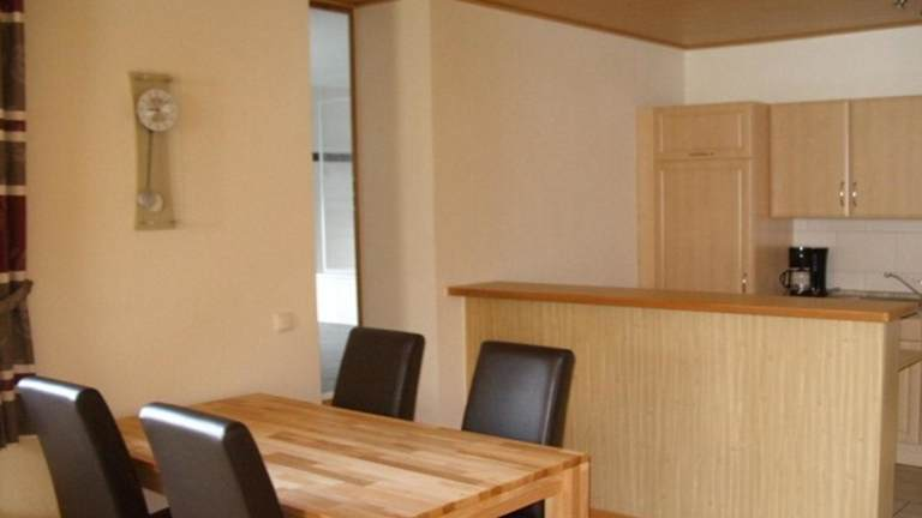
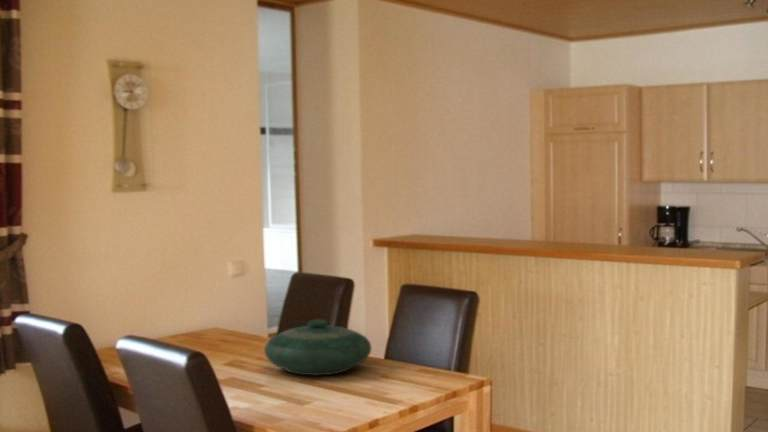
+ decorative bowl (318, 344)
